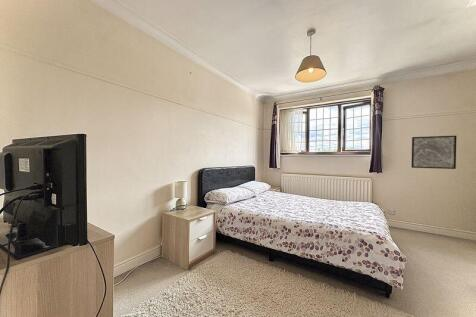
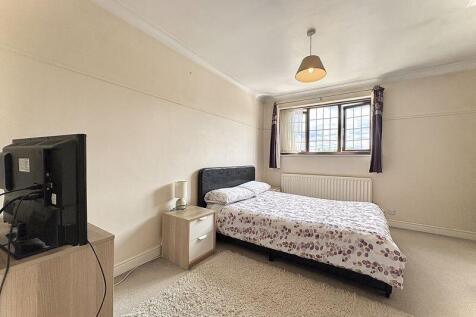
- wall art (432, 152)
